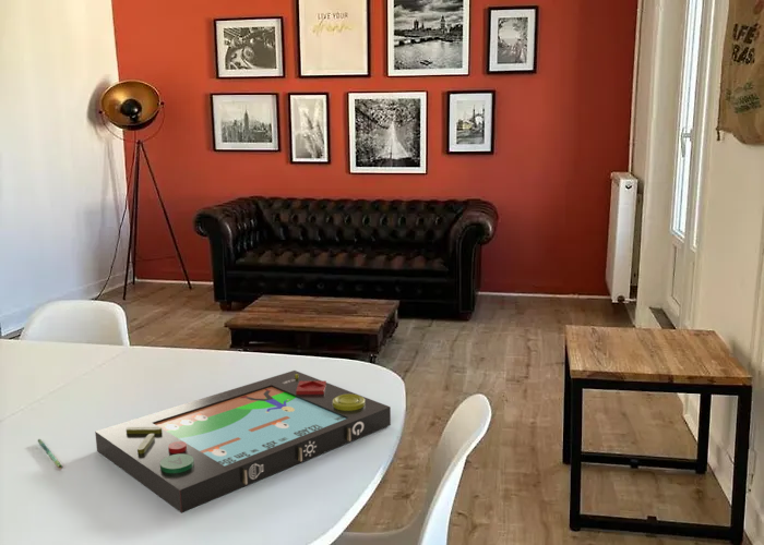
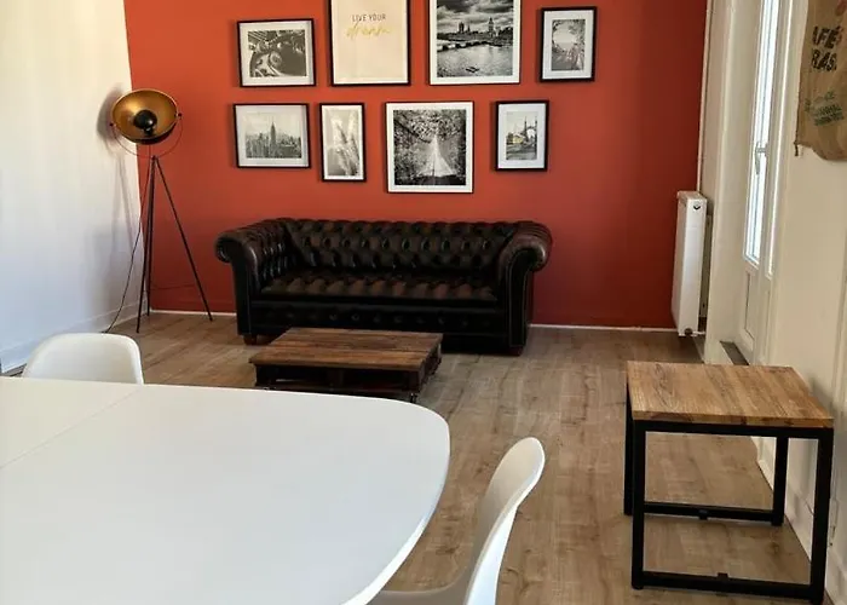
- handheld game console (249, 426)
- pen (49, 452)
